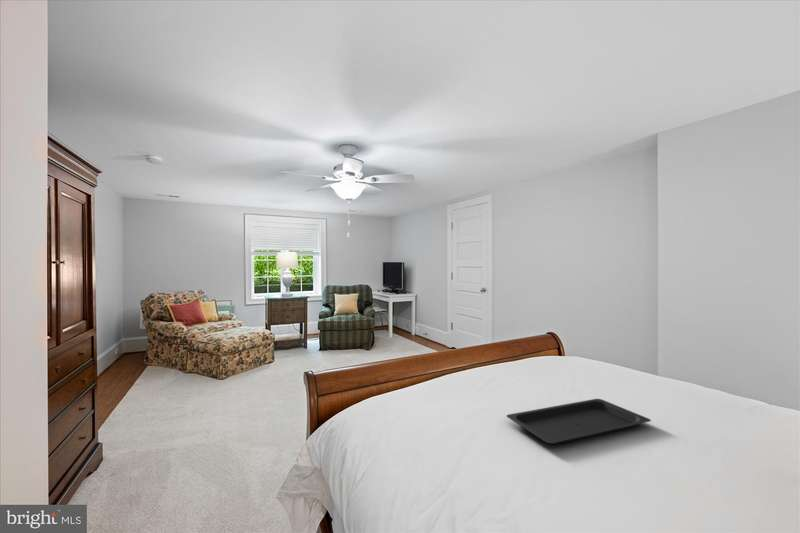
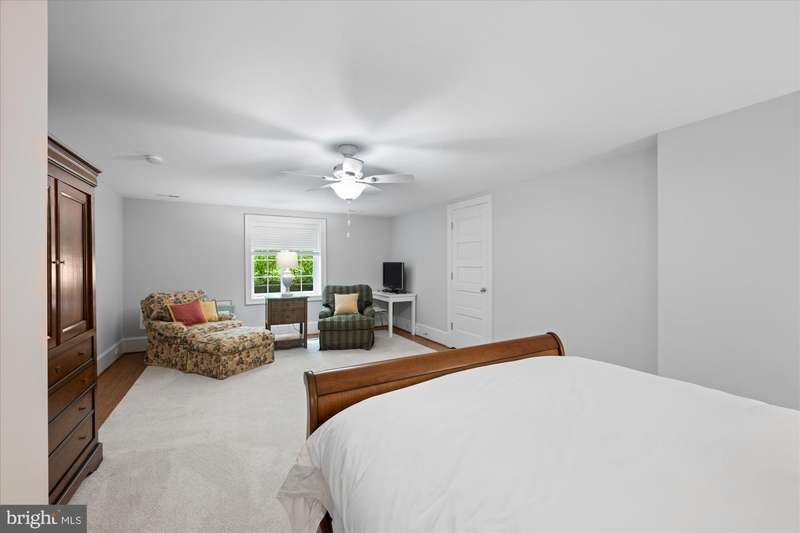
- serving tray (577, 421)
